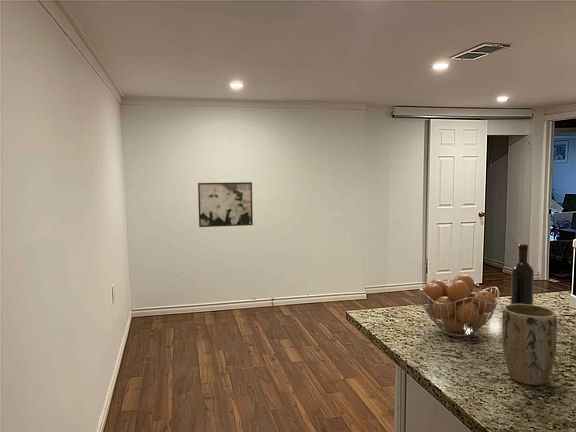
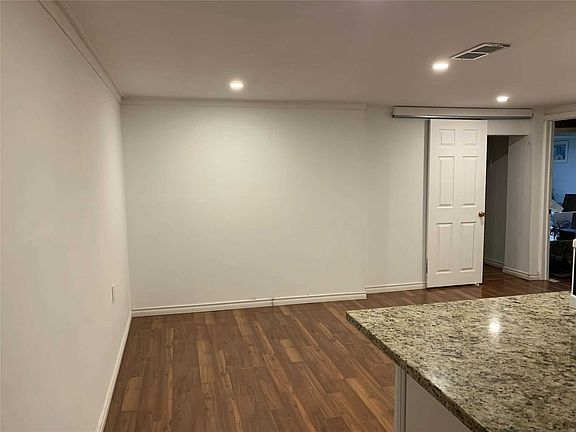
- plant pot (528, 344)
- fruit basket (457, 304)
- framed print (225, 204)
- wine bottle (522, 280)
